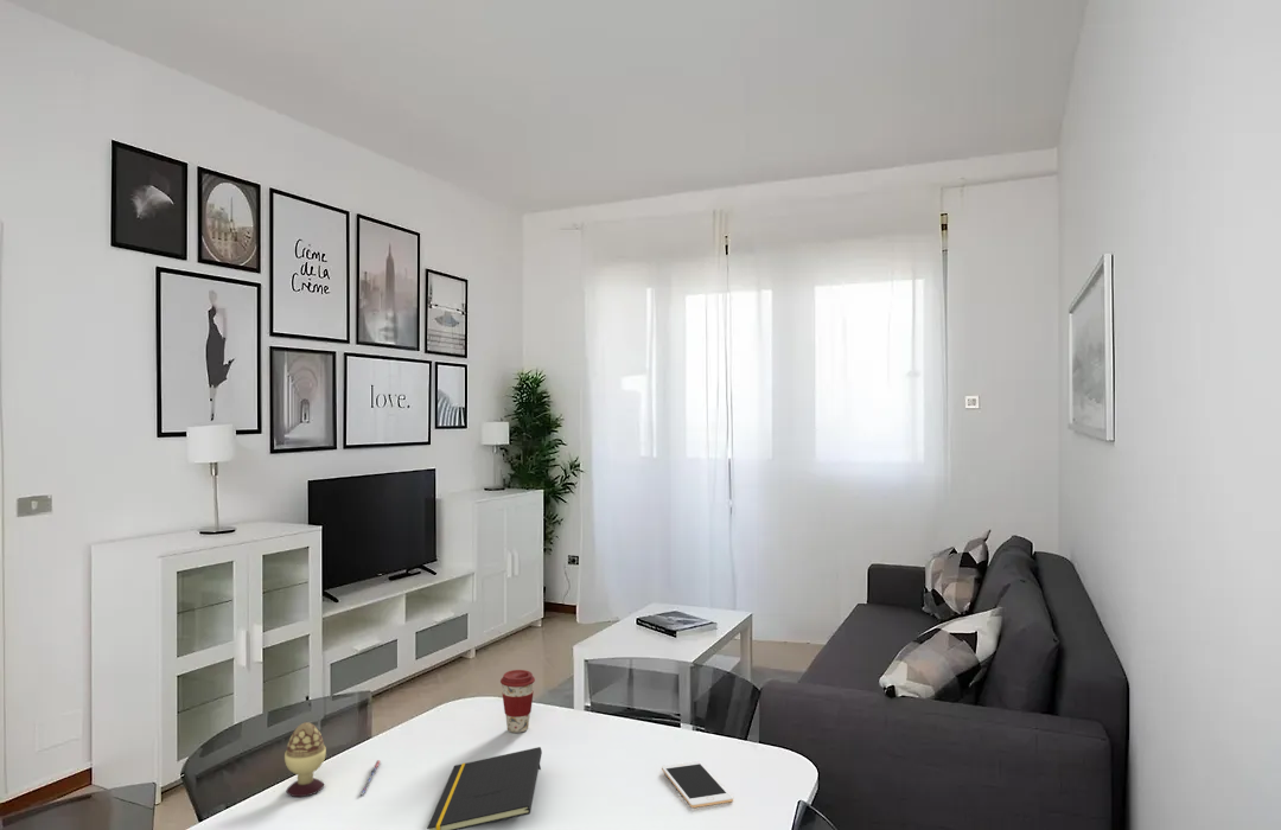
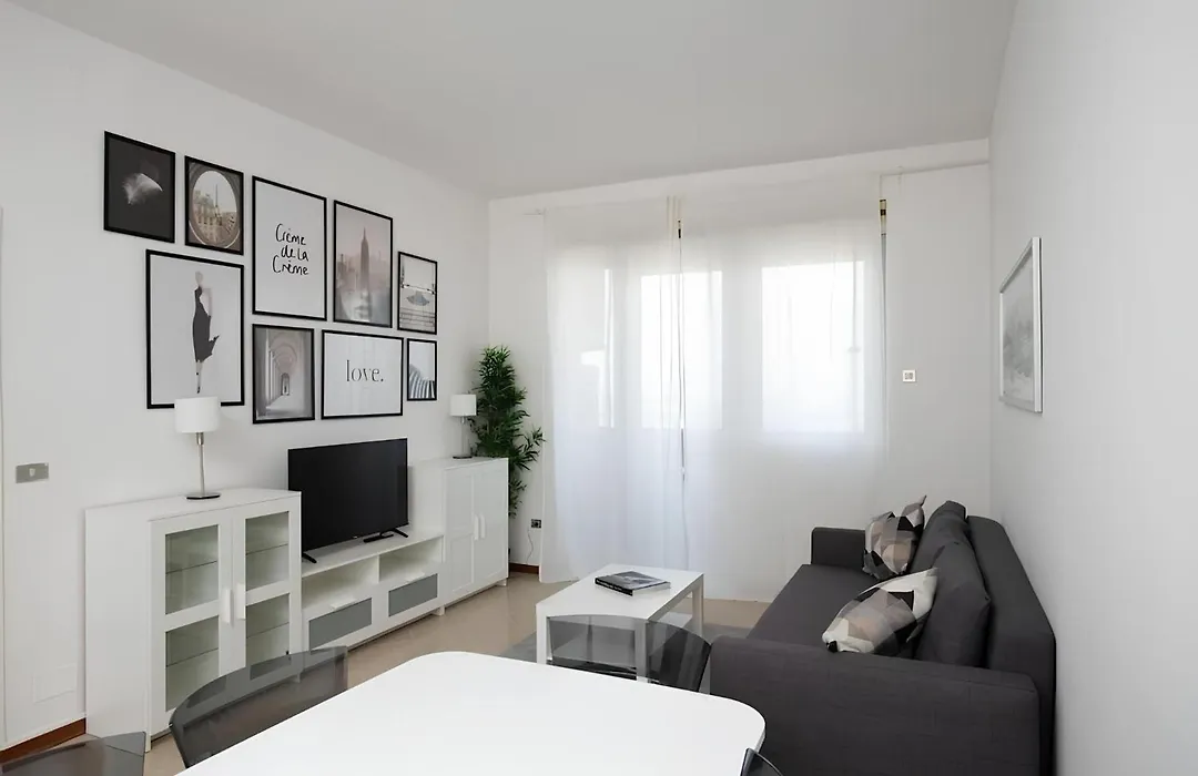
- decorative egg (305, 755)
- cell phone (695, 783)
- coffee cup (517, 701)
- pen (370, 777)
- notepad (489, 787)
